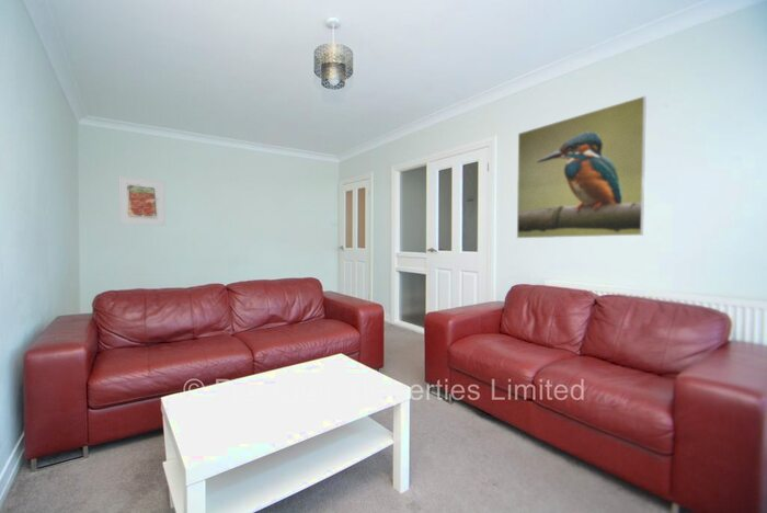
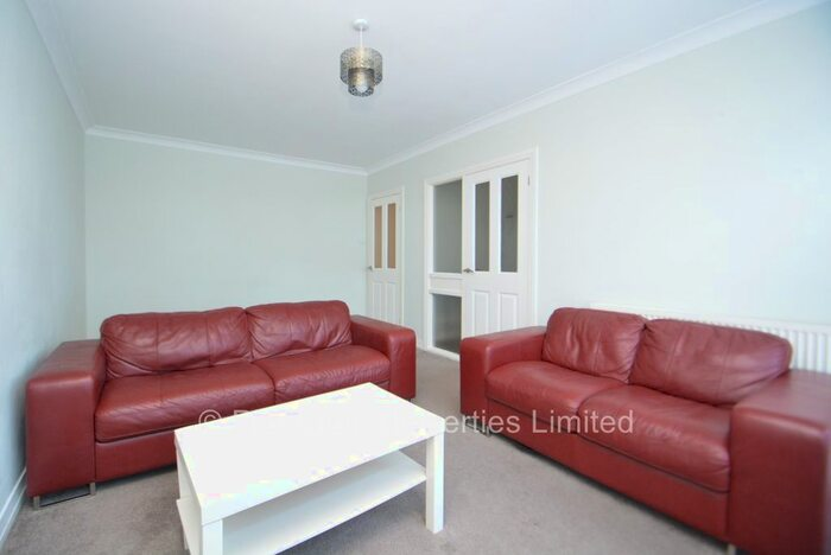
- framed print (572, 176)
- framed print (142, 202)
